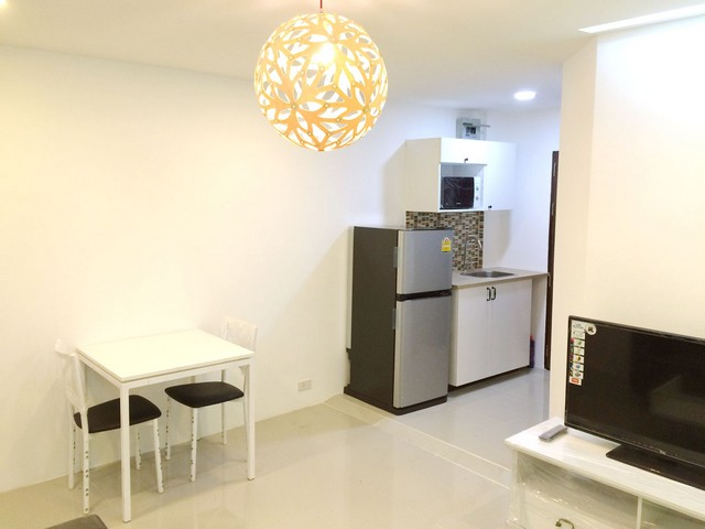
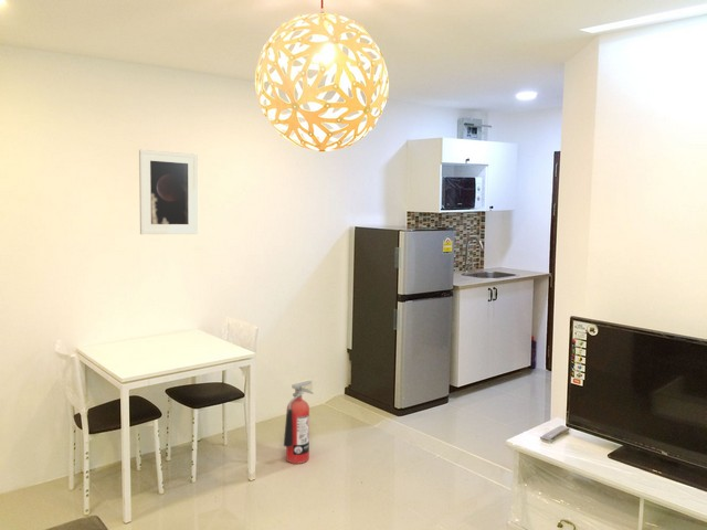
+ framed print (169, 193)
+ fire extinguisher (296, 421)
